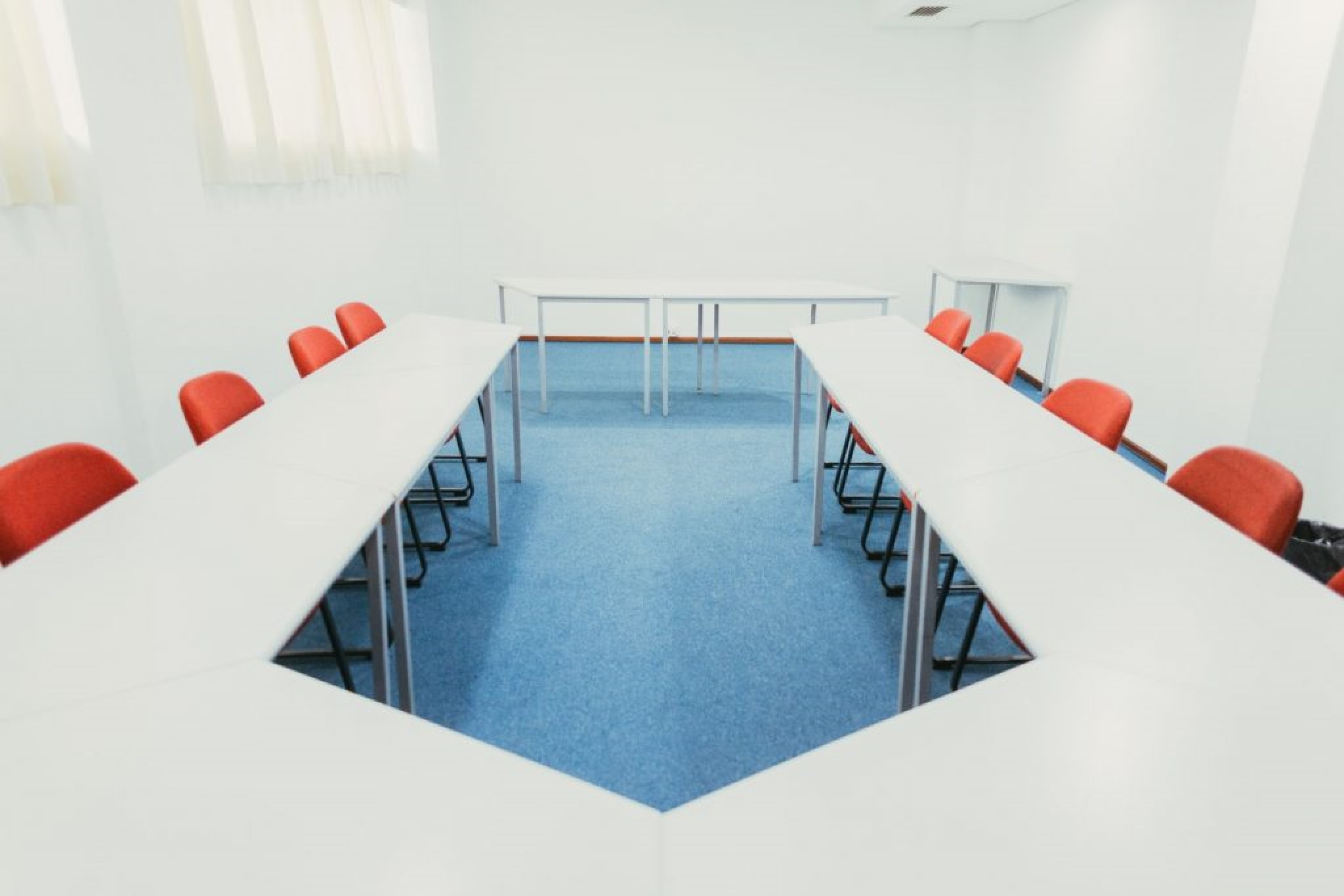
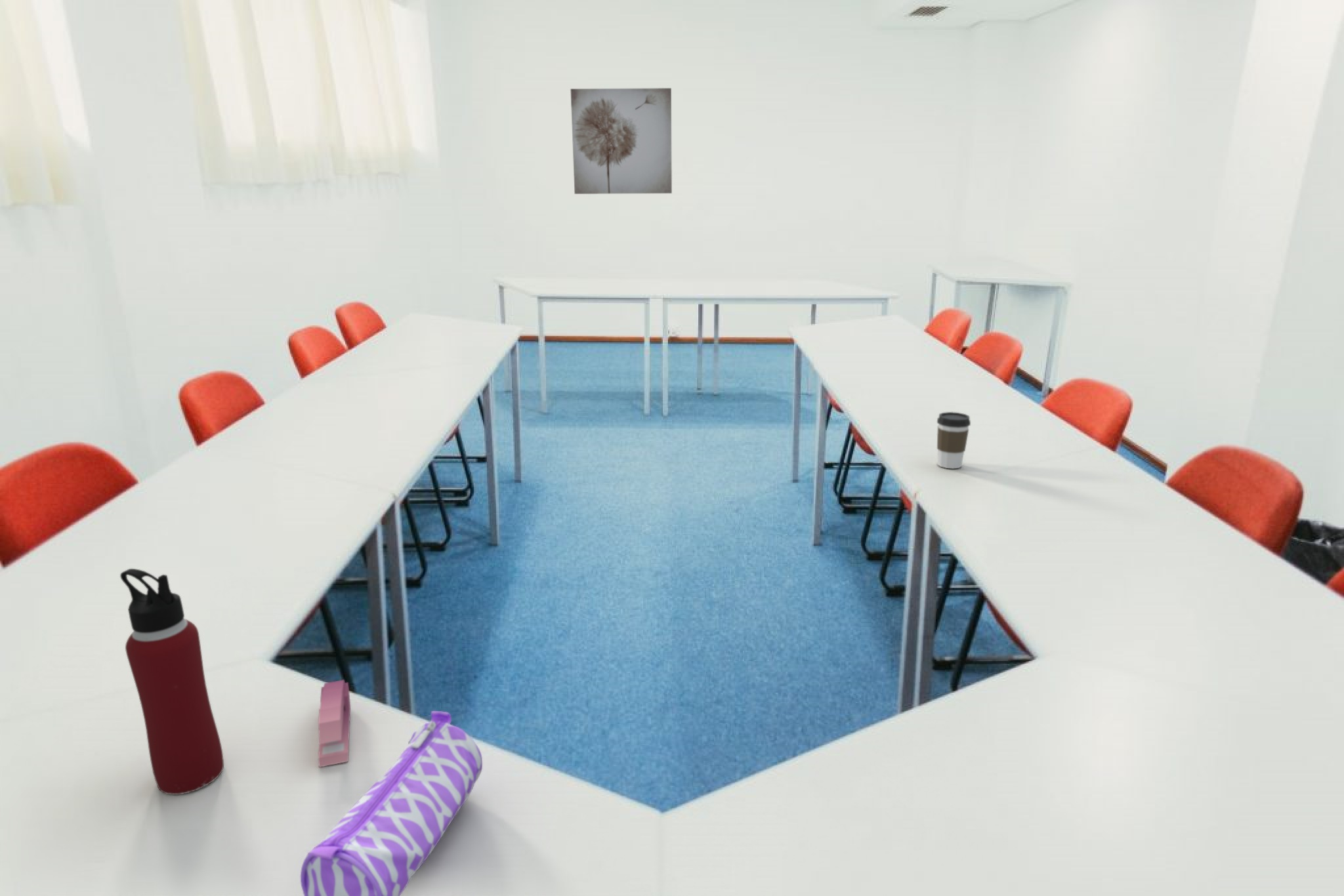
+ pencil case (401, 811)
+ coffee cup (952, 440)
+ stapler (333, 715)
+ water bottle (170, 678)
+ wall art (621, 142)
